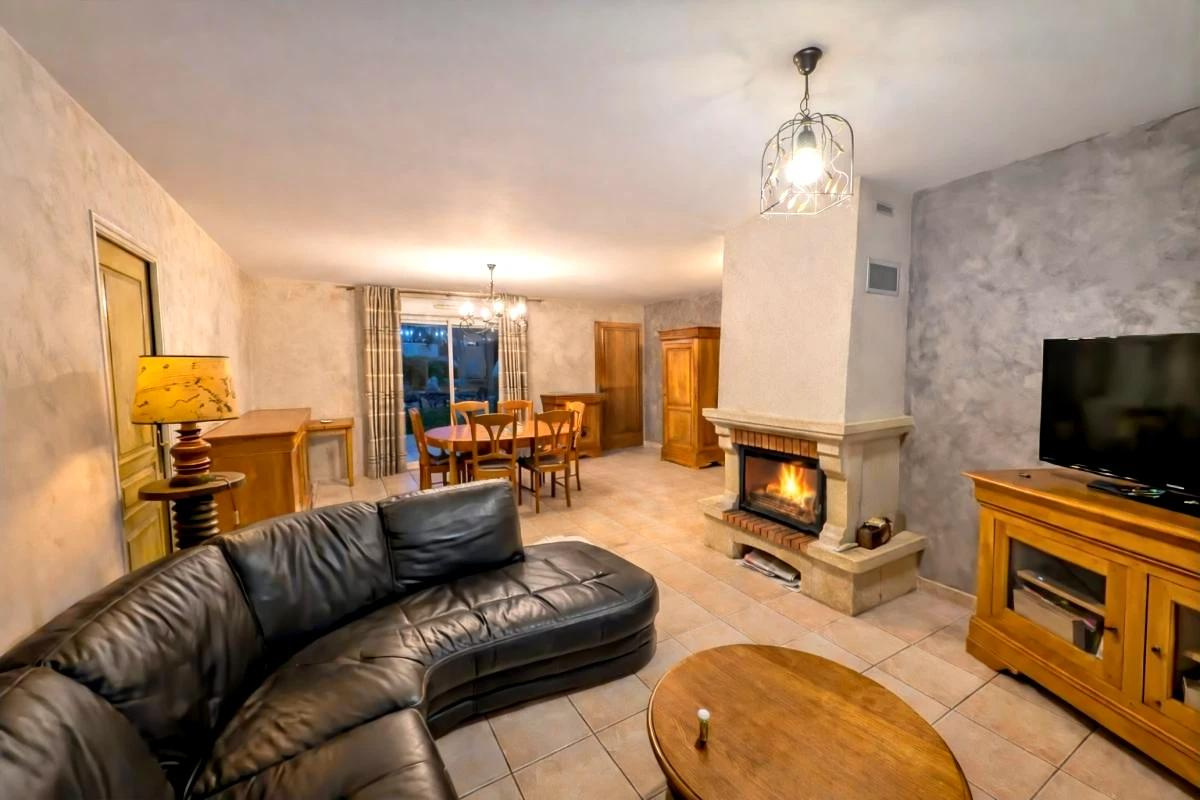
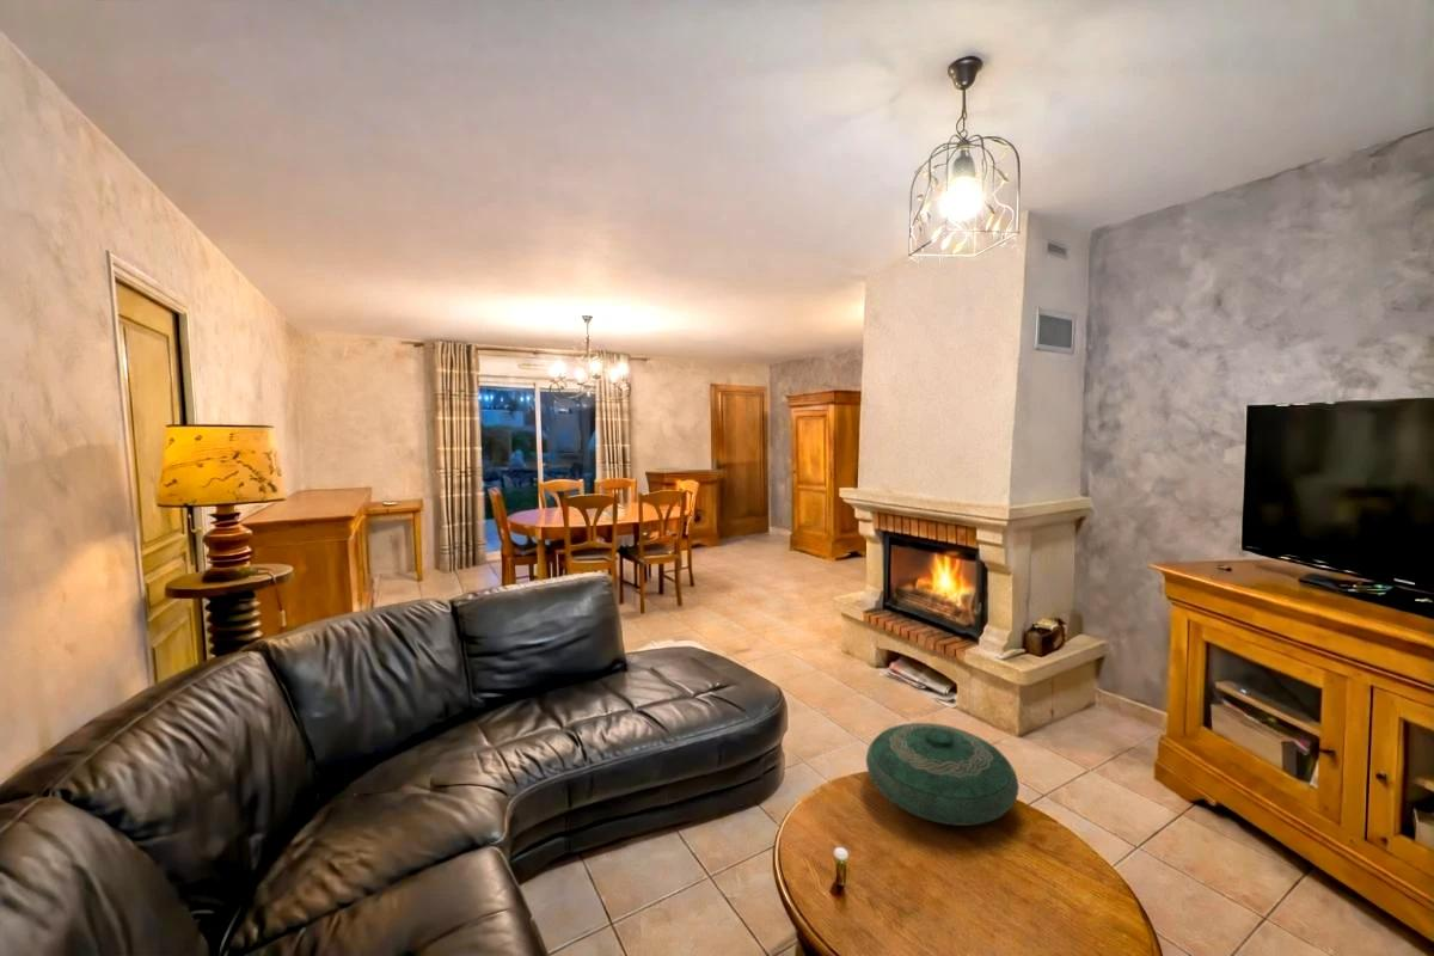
+ decorative bowl (938, 762)
